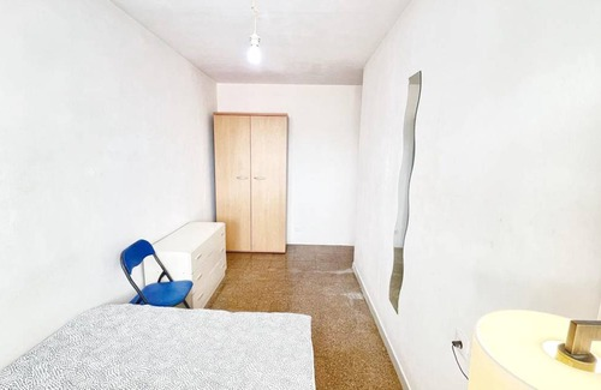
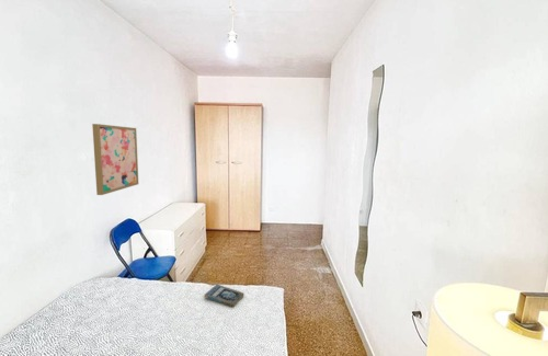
+ wall art (118, 158)
+ book (224, 295)
